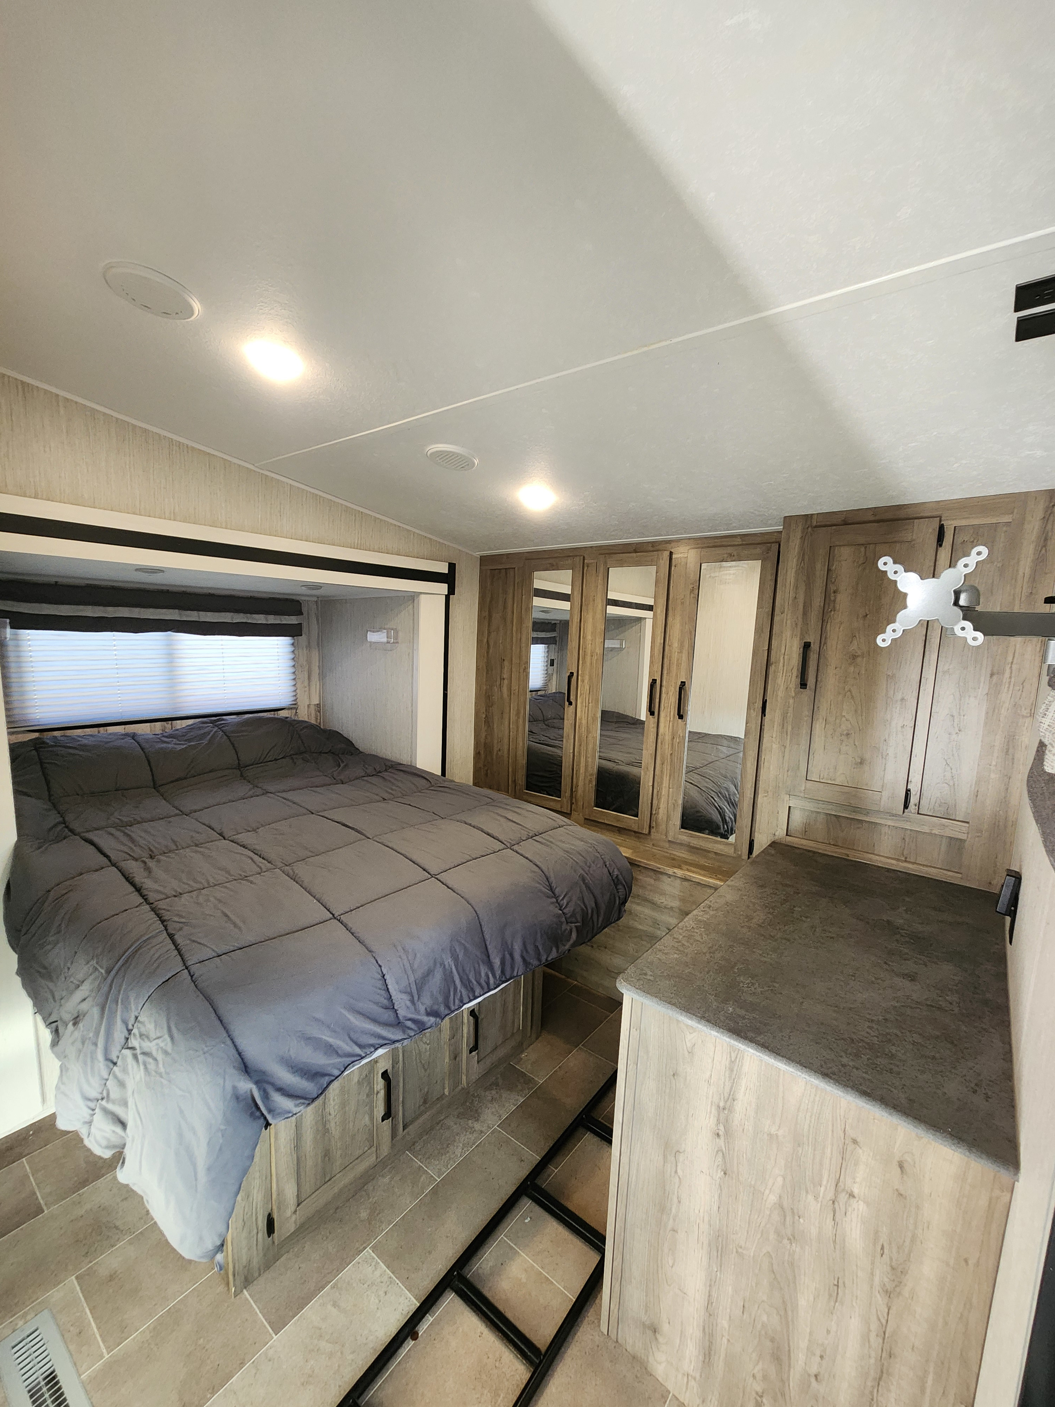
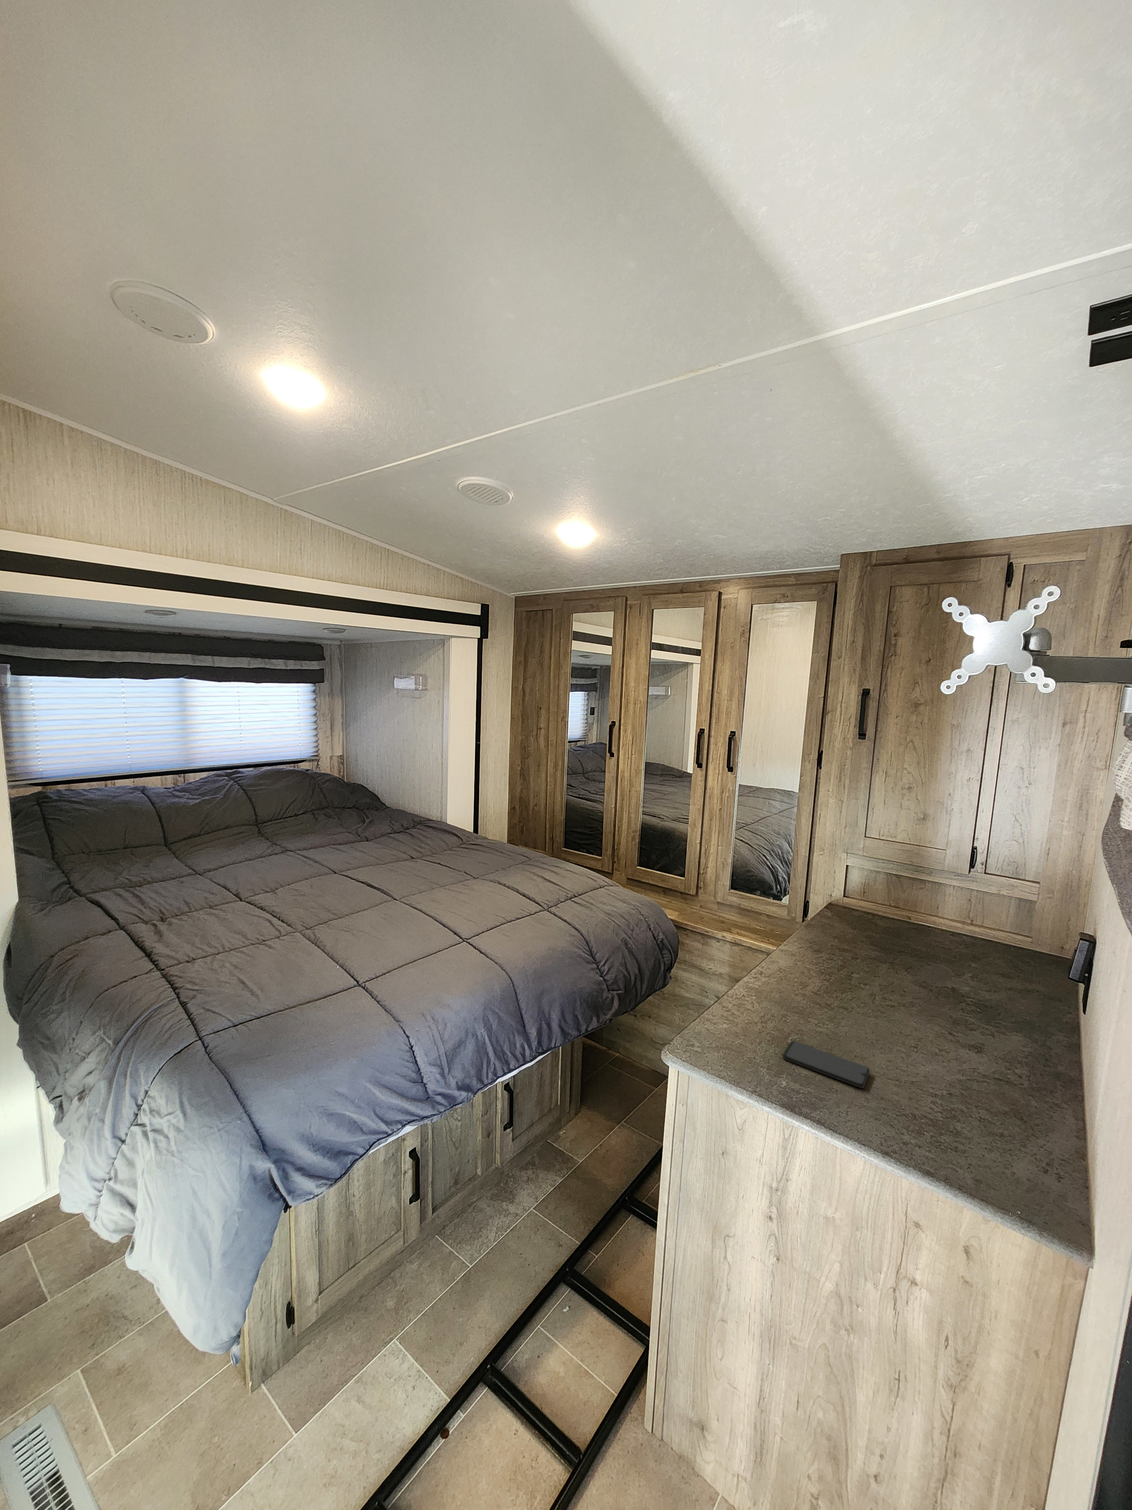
+ smartphone (825, 1063)
